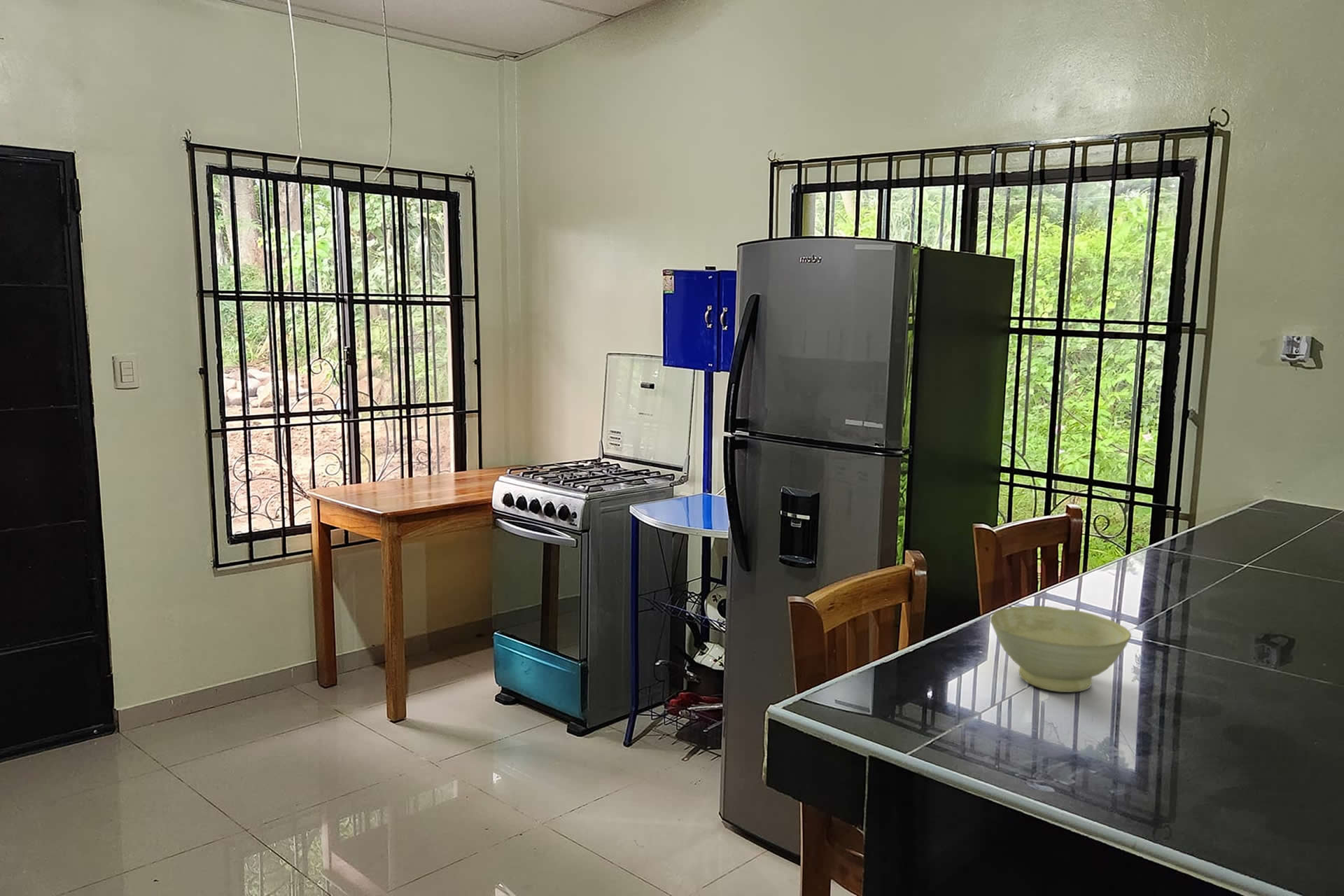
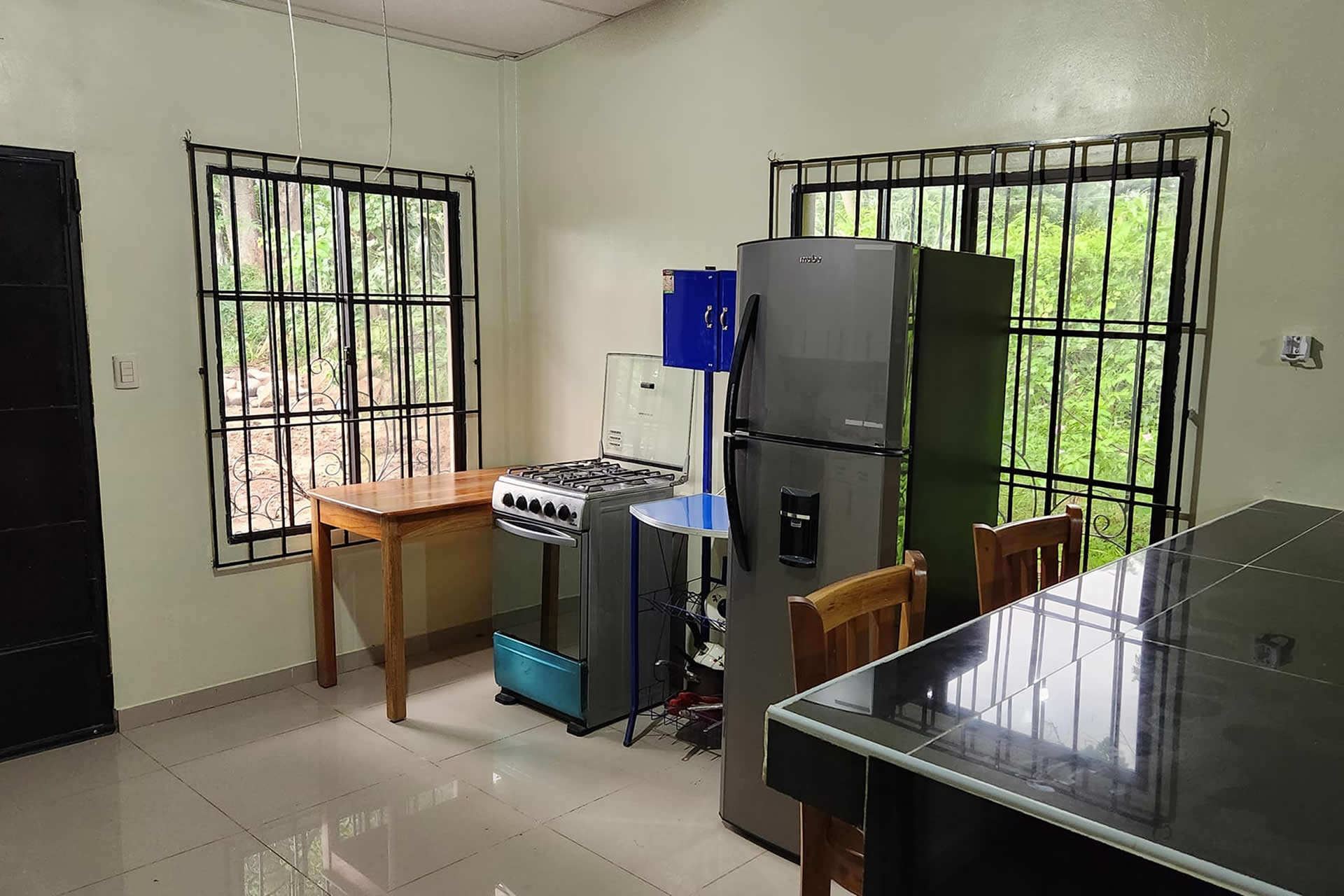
- bowl (1057, 652)
